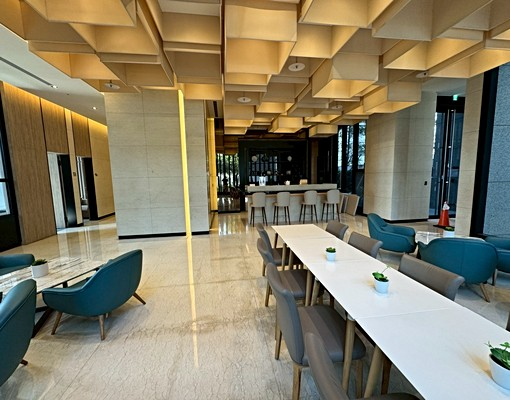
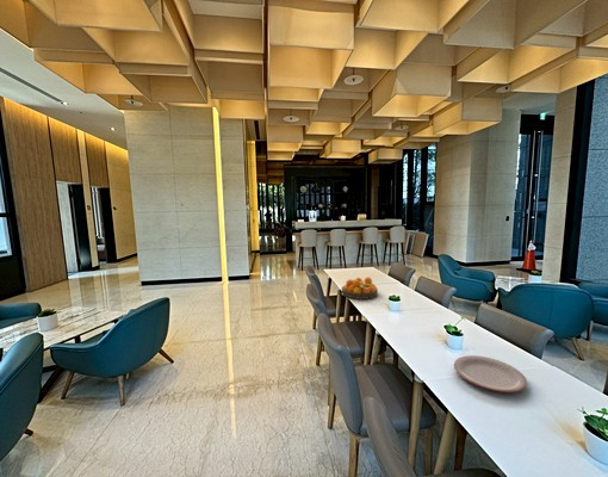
+ plate (488, 373)
+ fruit bowl (359, 285)
